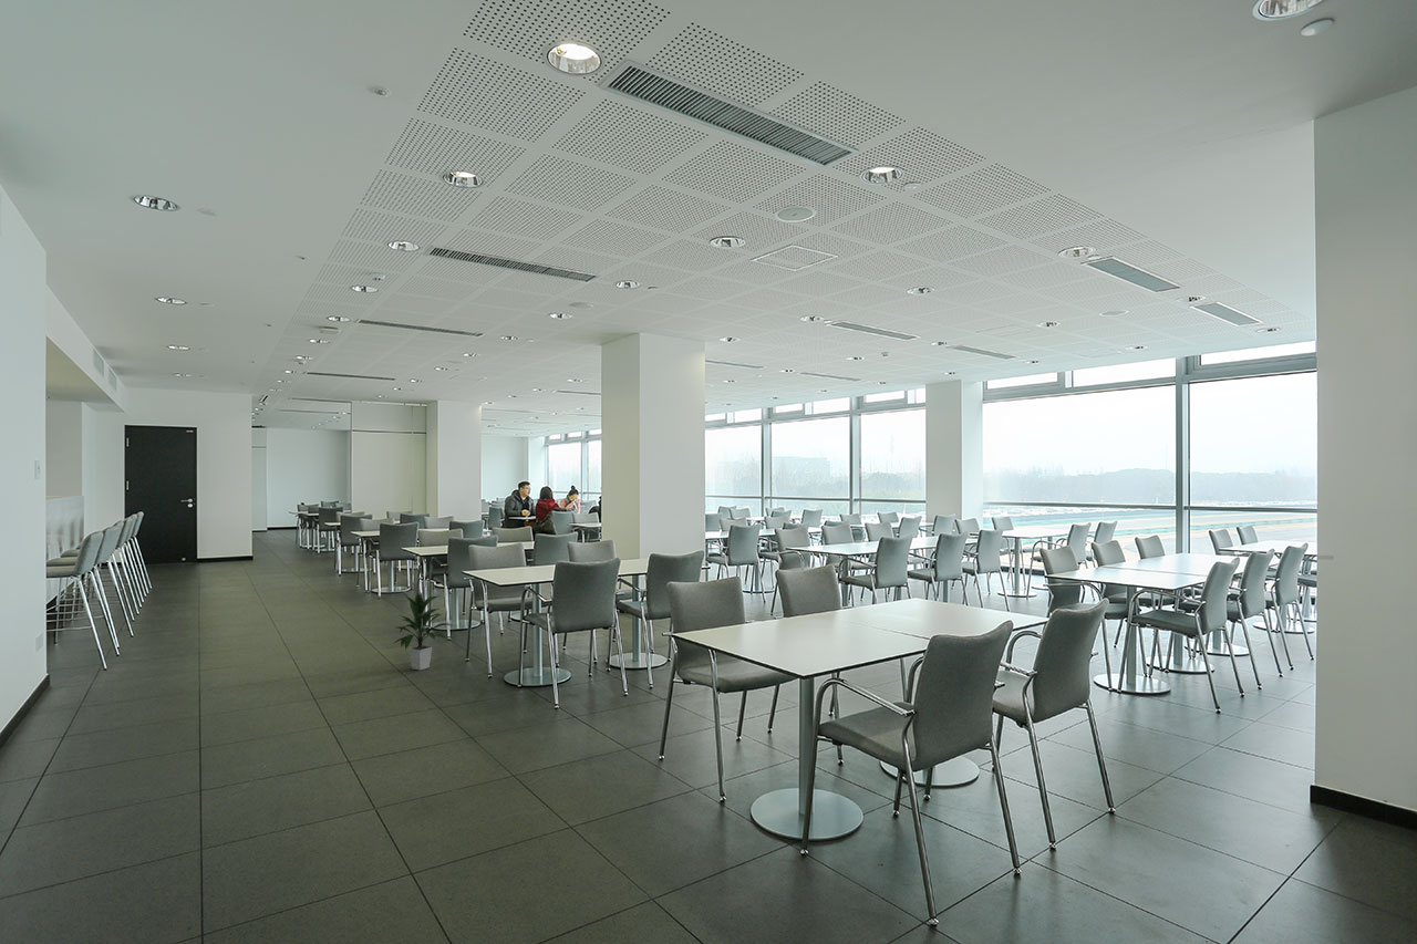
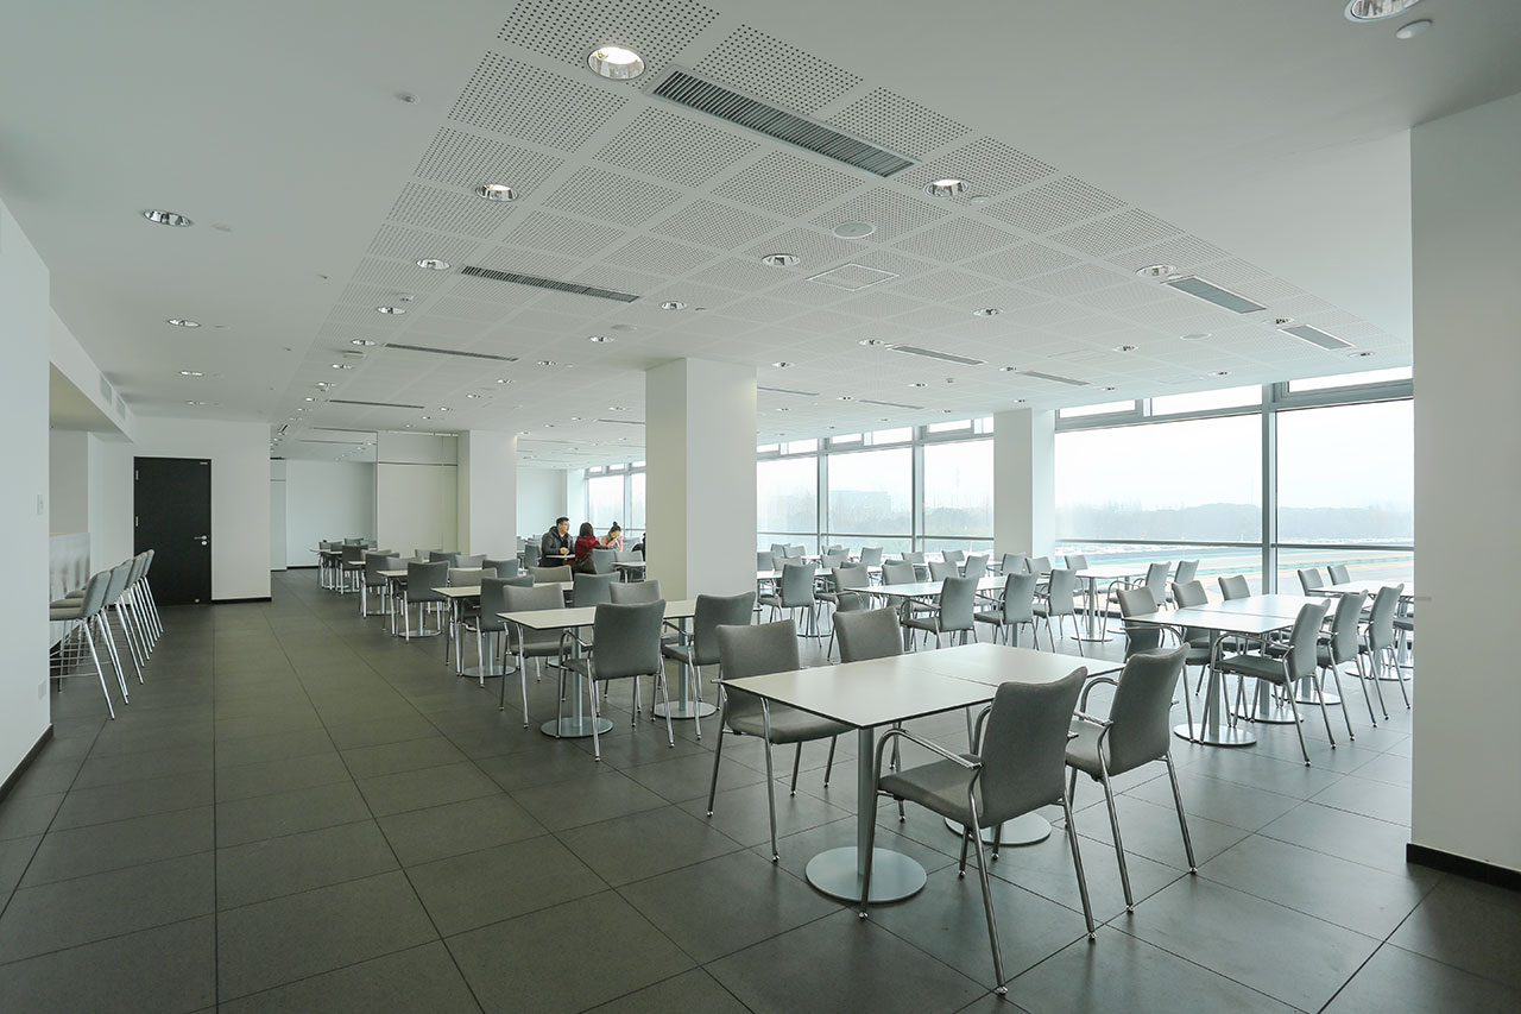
- indoor plant (420, 629)
